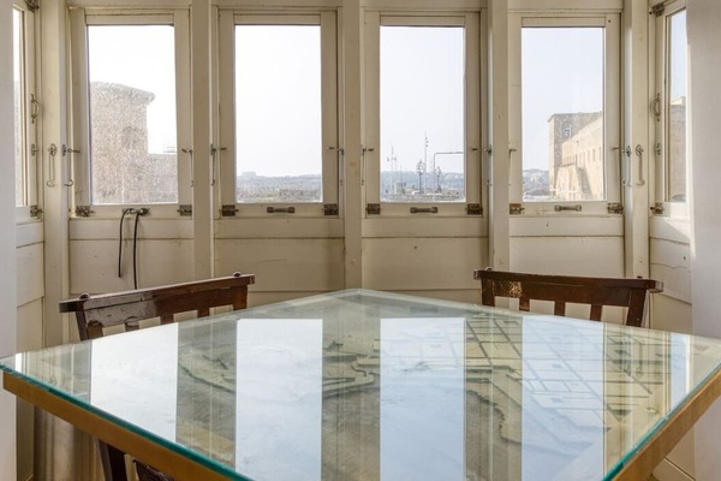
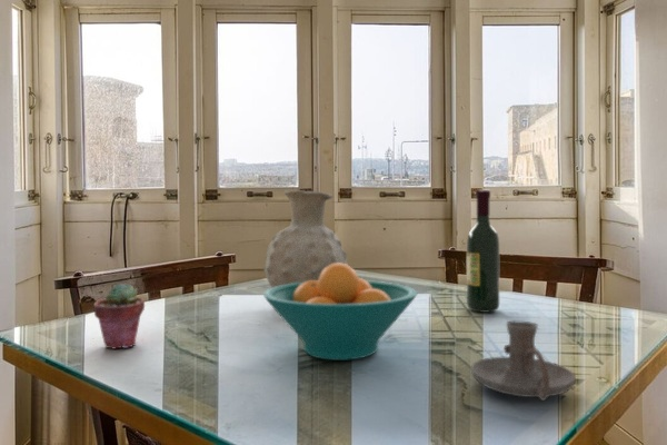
+ potted succulent (119, 314)
+ vase (306, 249)
+ candle holder (525, 359)
+ wine bottle (482, 250)
+ fruit bowl (340, 307)
